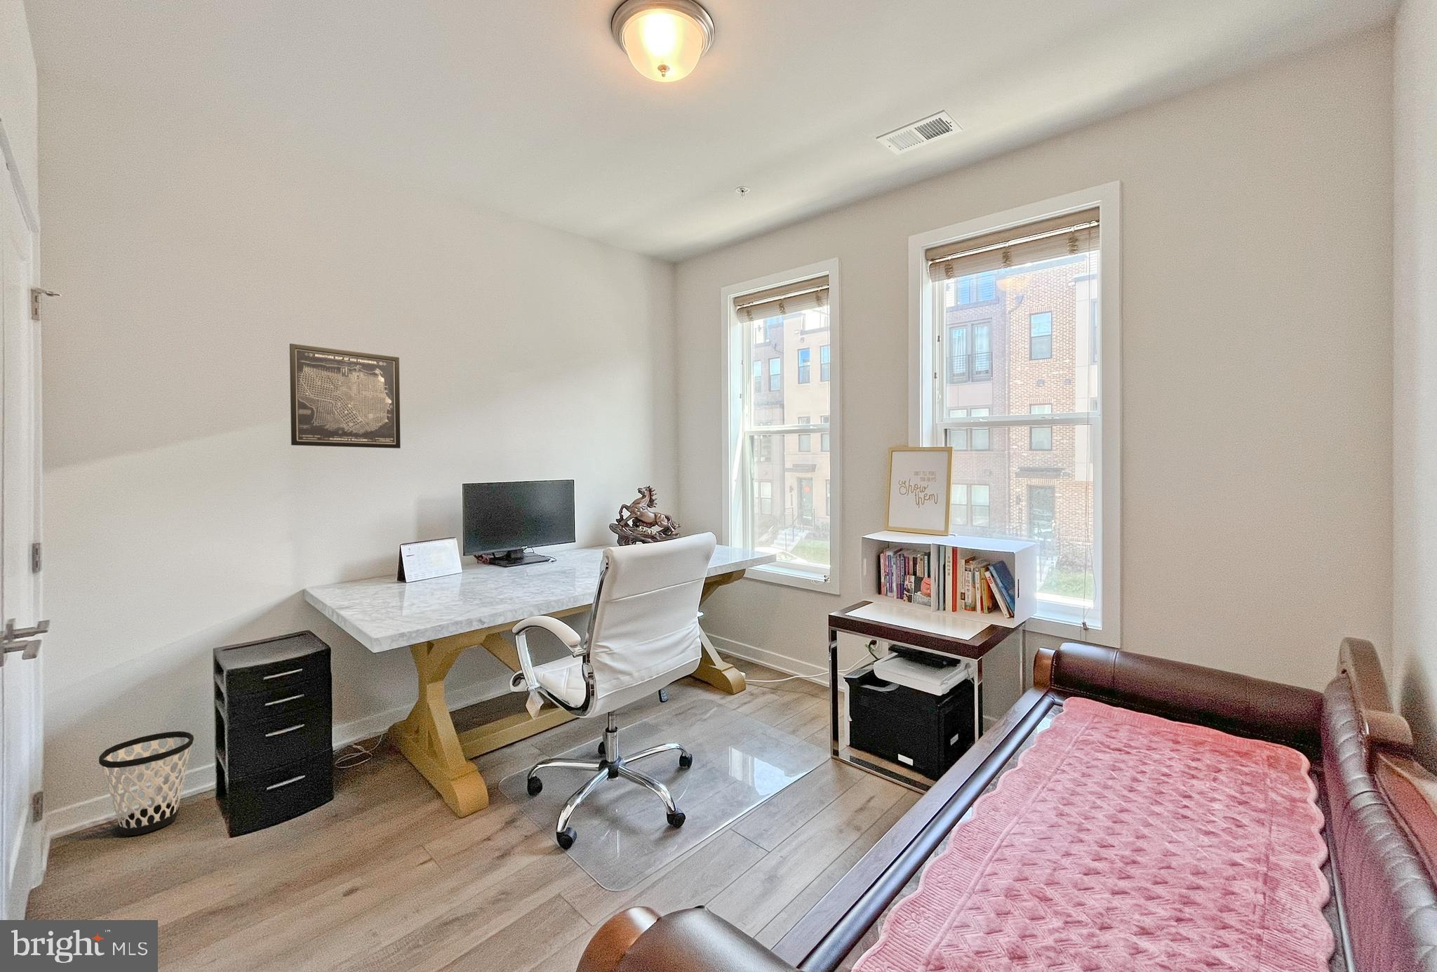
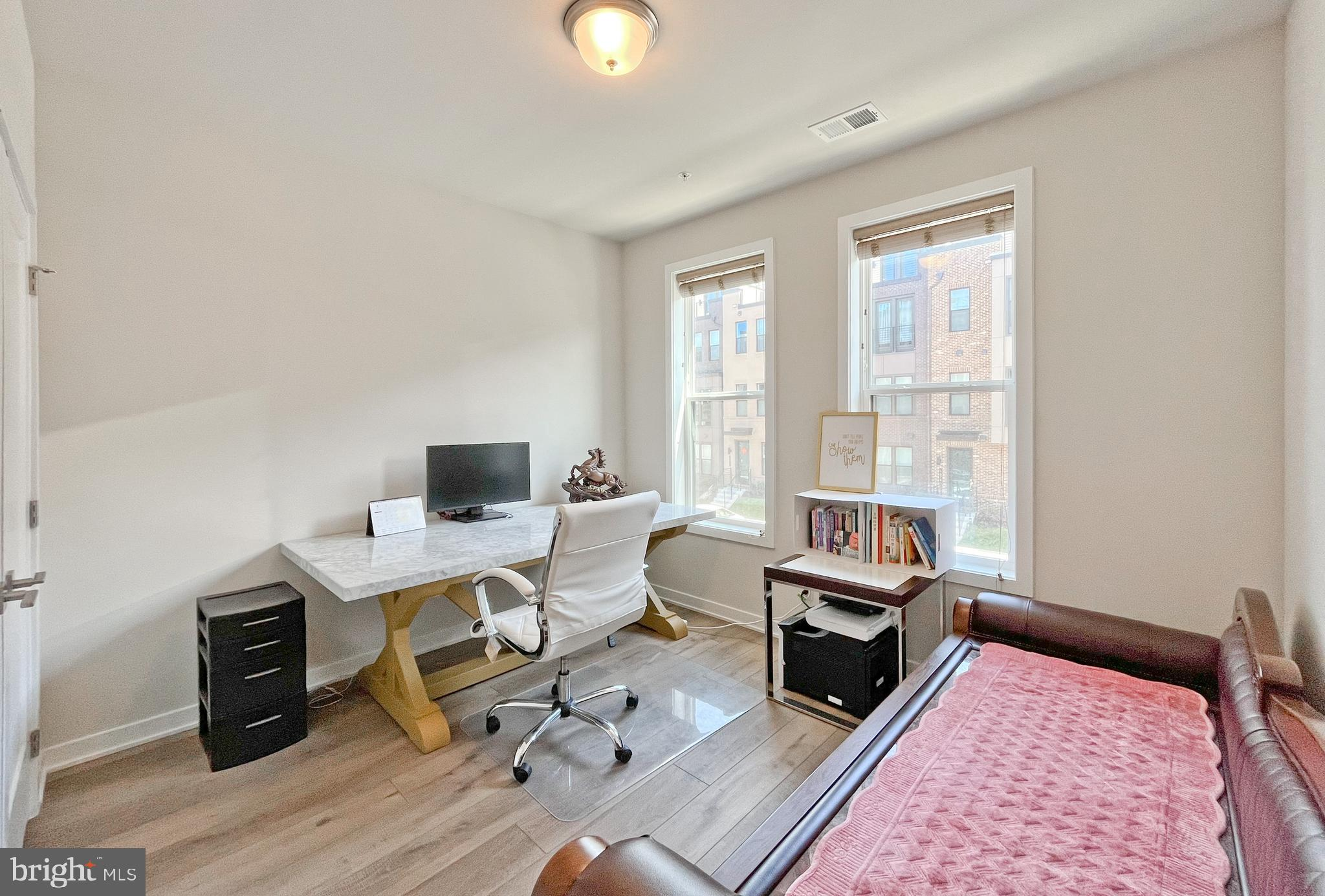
- wastebasket (146, 784)
- wall art (348, 398)
